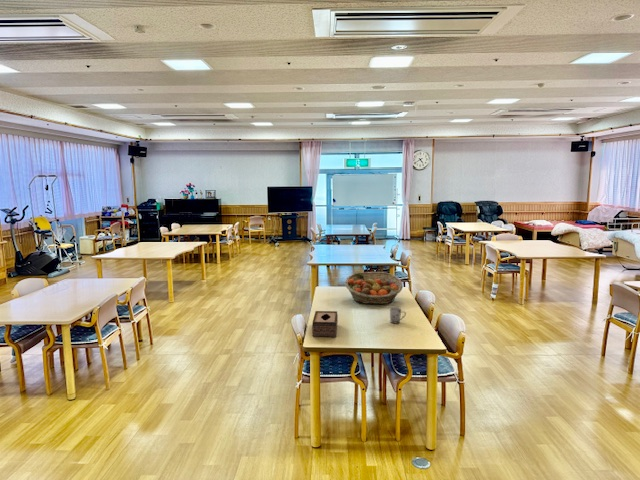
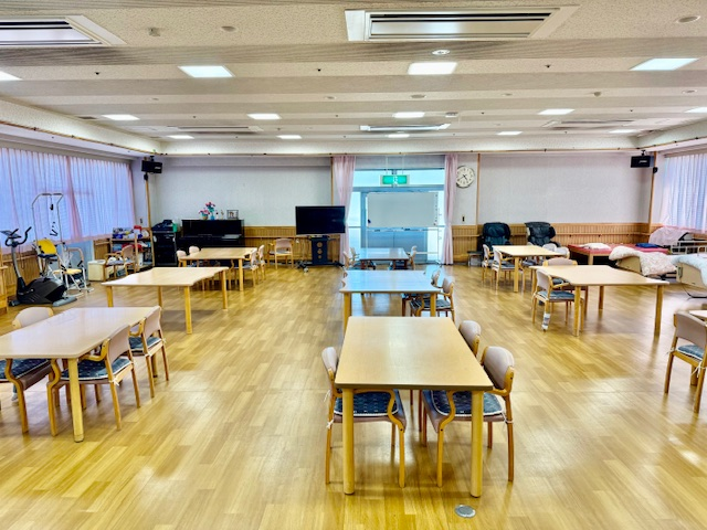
- cup (397, 315)
- fruit basket (373, 287)
- tissue box (325, 323)
